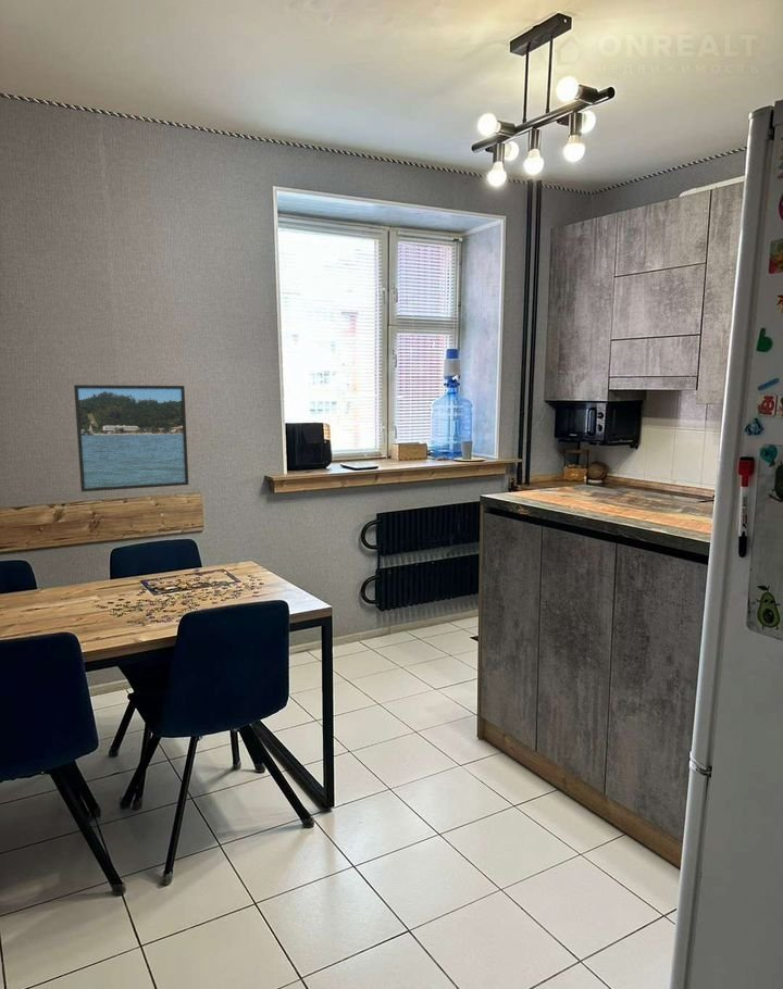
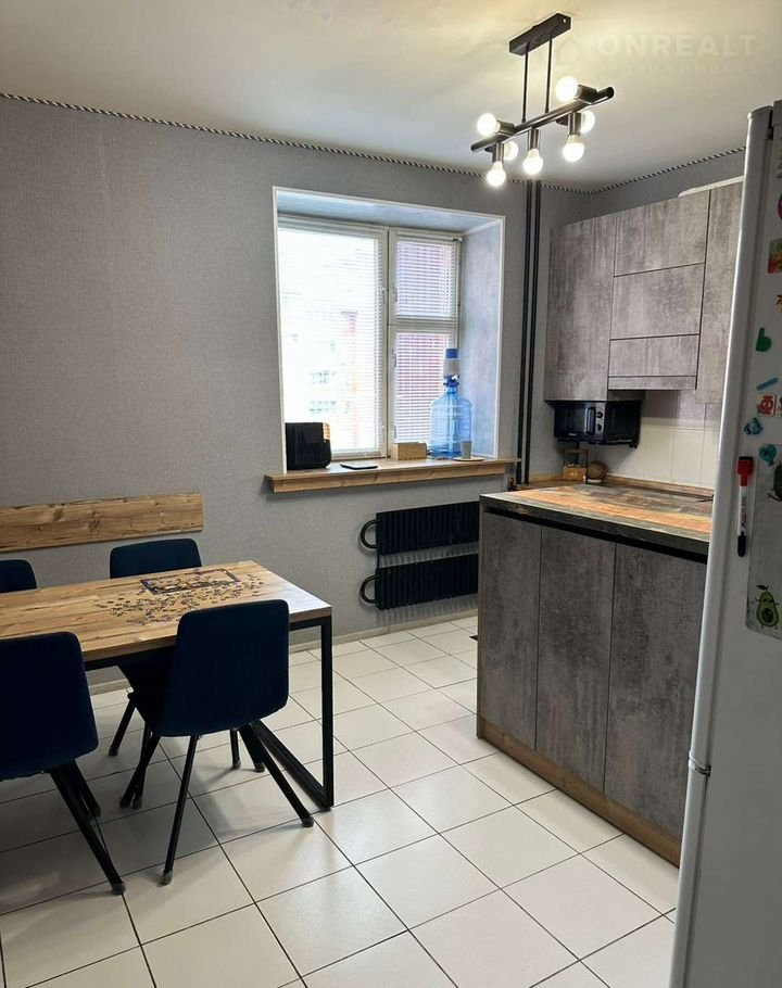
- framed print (134, 437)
